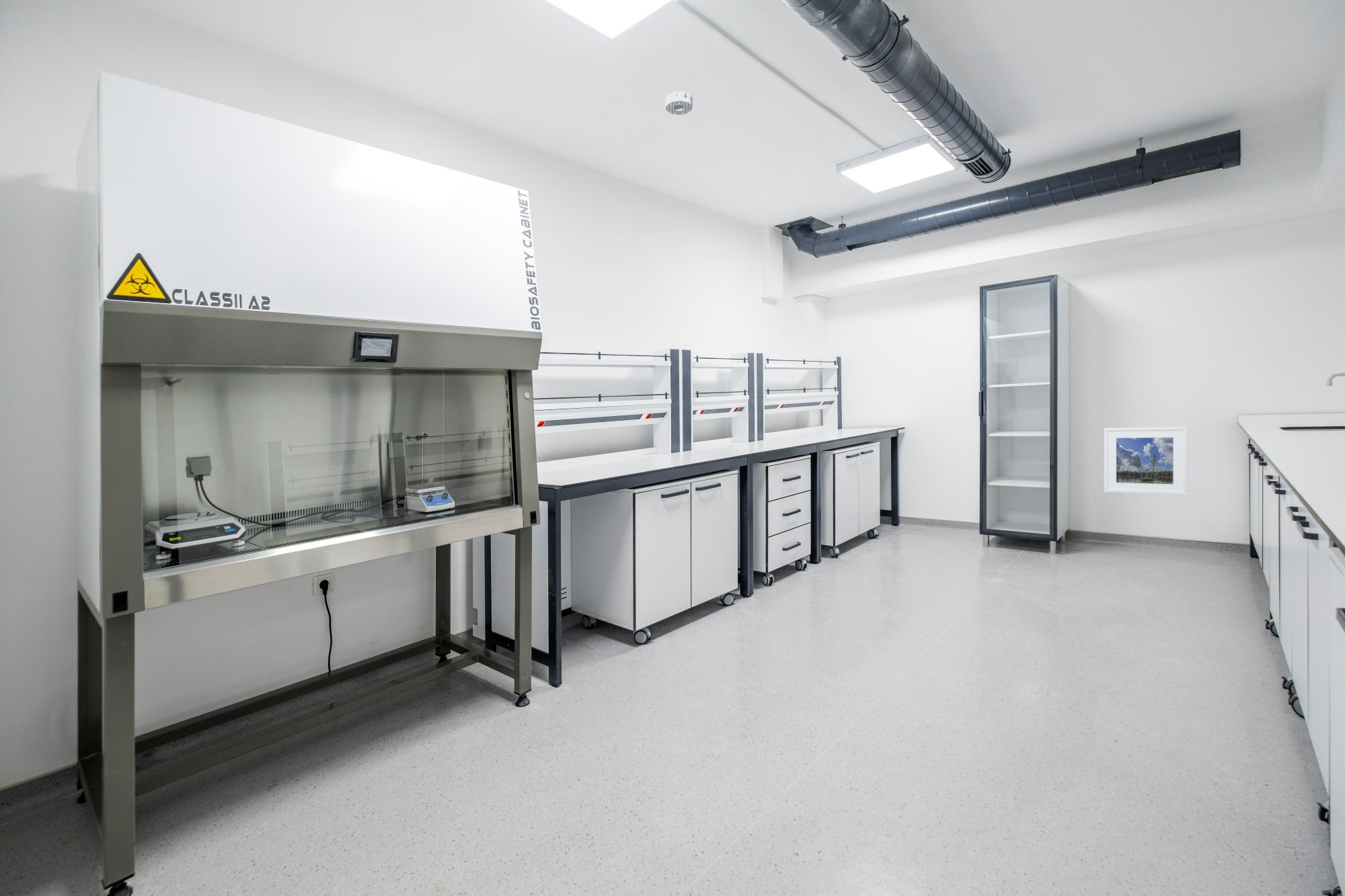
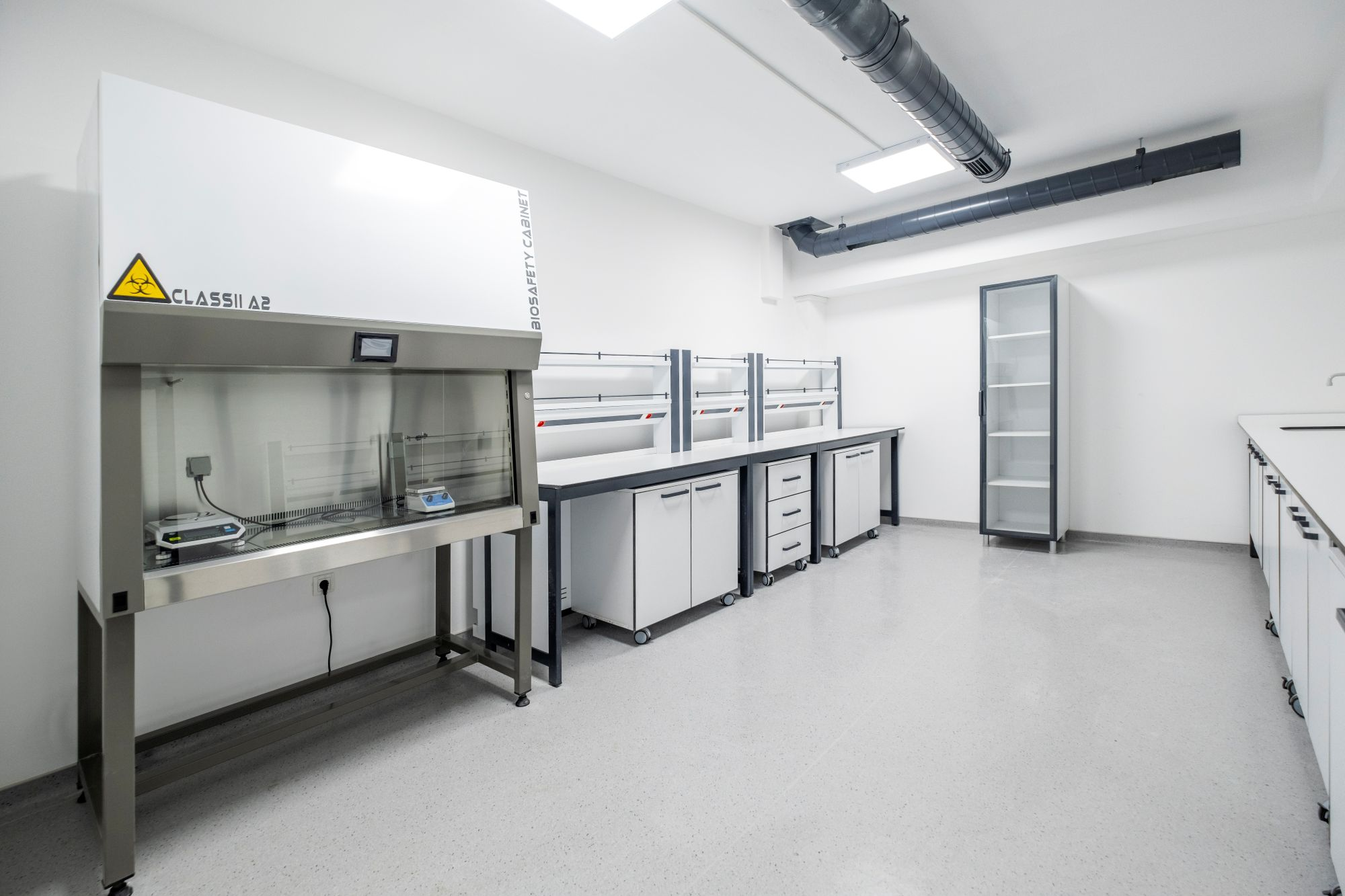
- smoke detector (679, 102)
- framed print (1144, 460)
